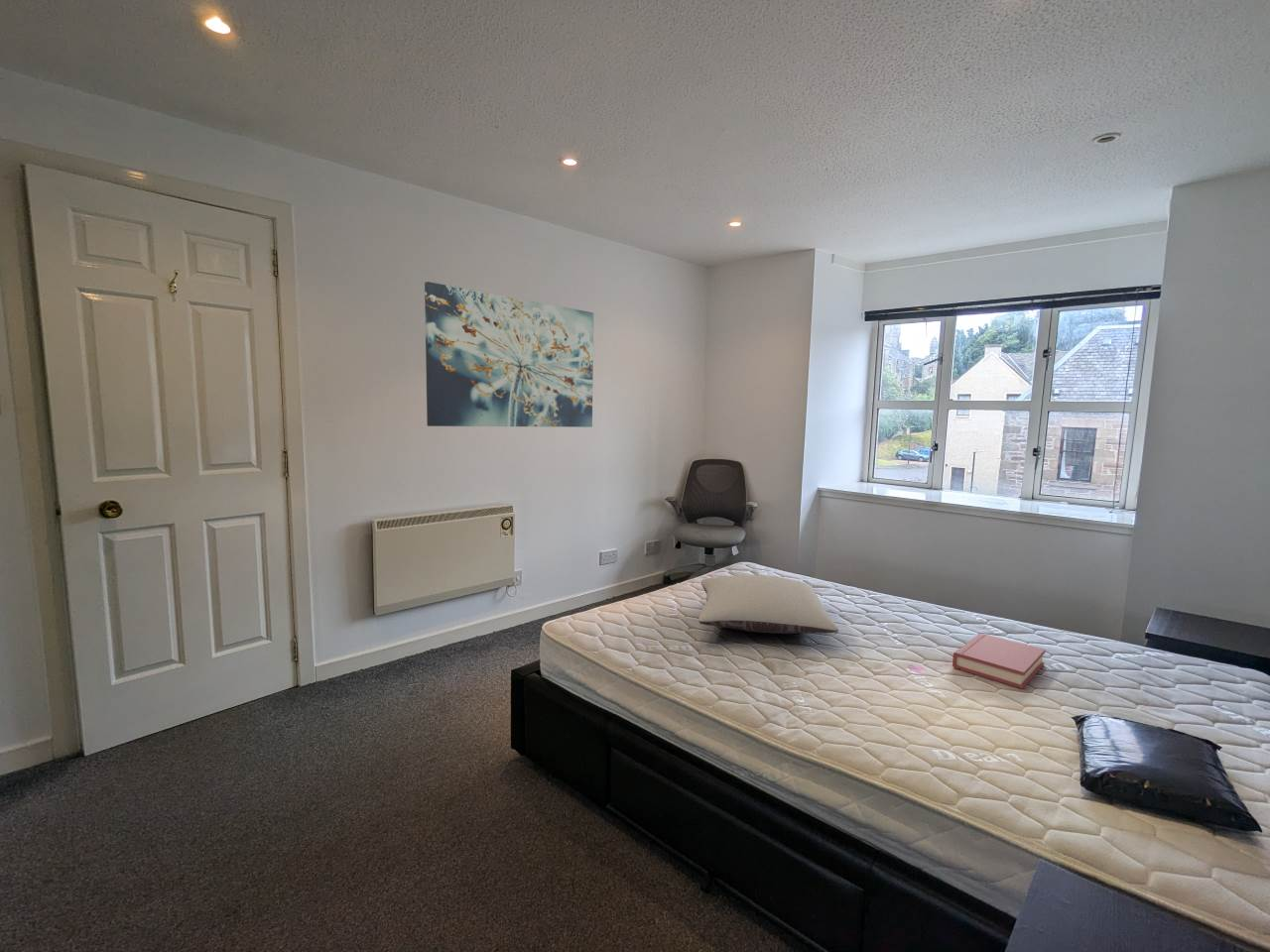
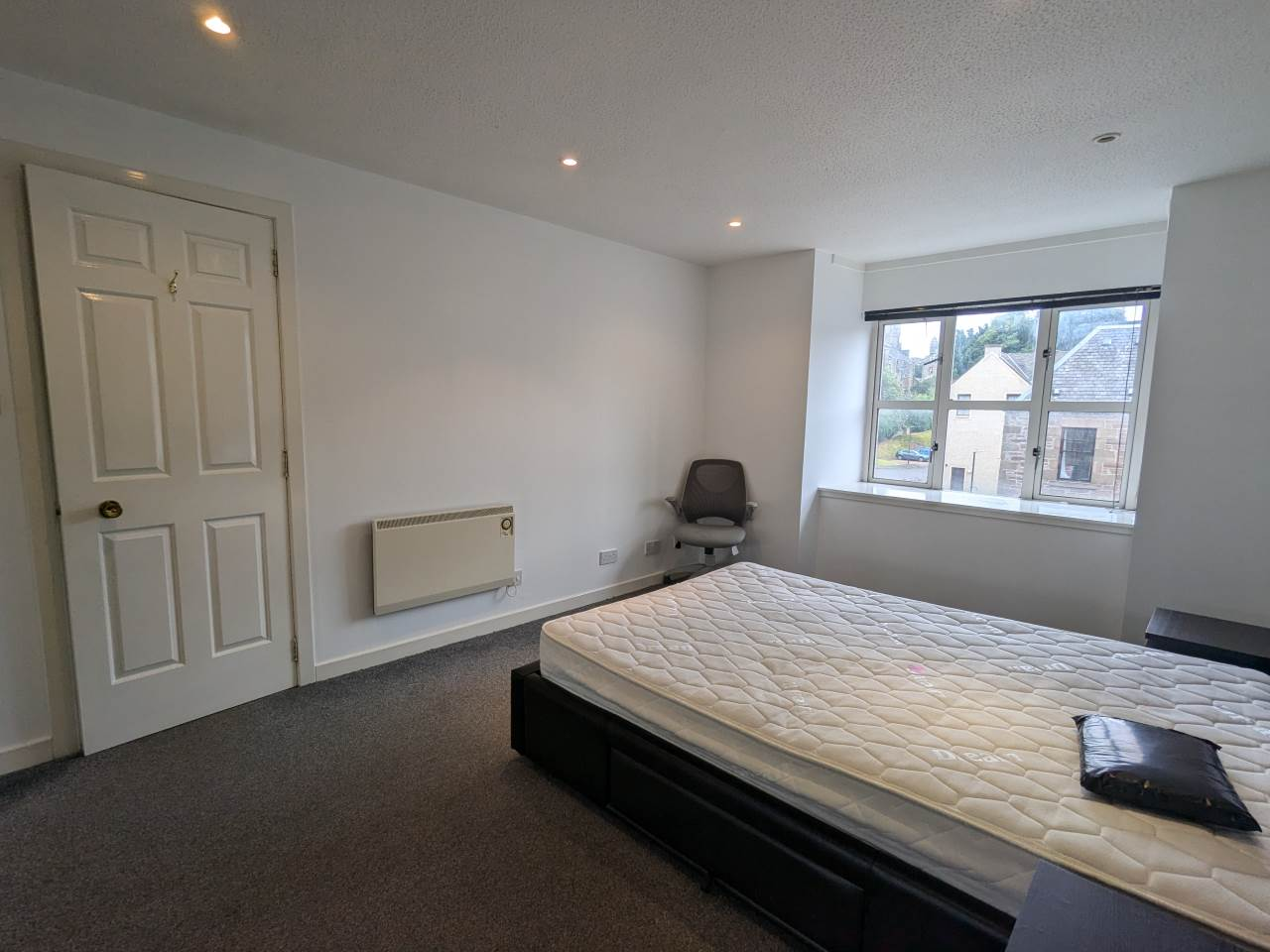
- wall art (518, 363)
- hardback book (998, 657)
- pillow (761, 602)
